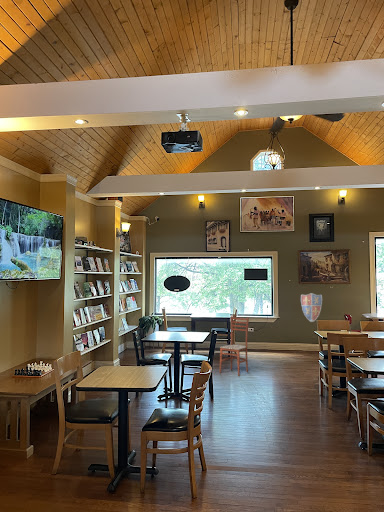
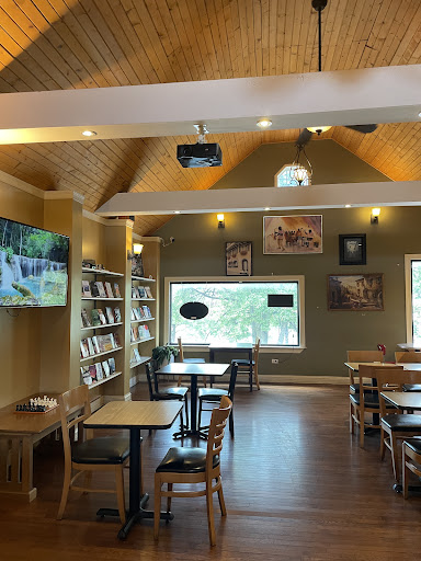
- dining chair (234, 345)
- decorative shield (311, 307)
